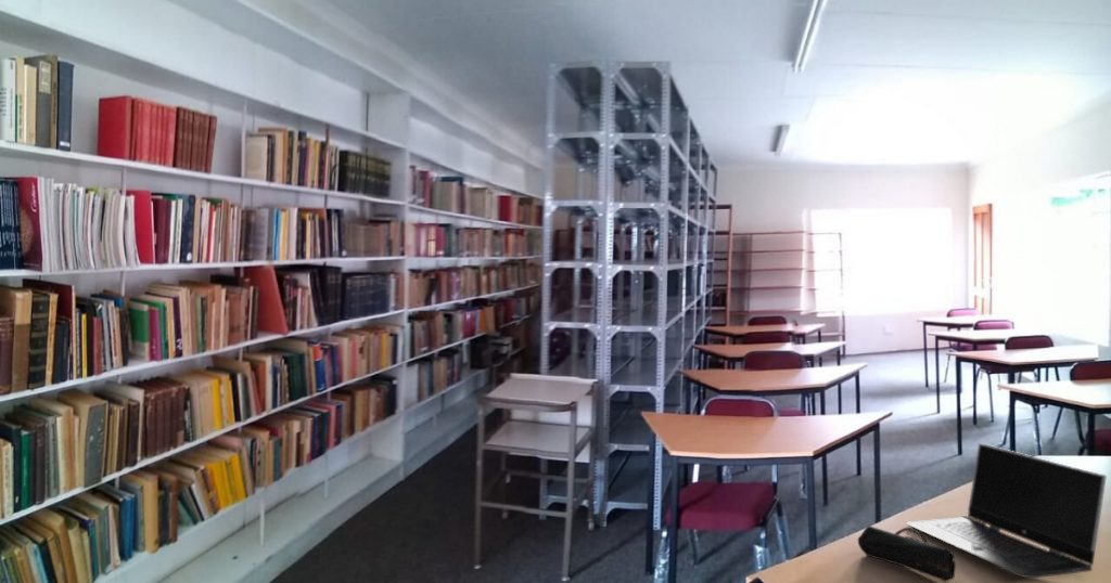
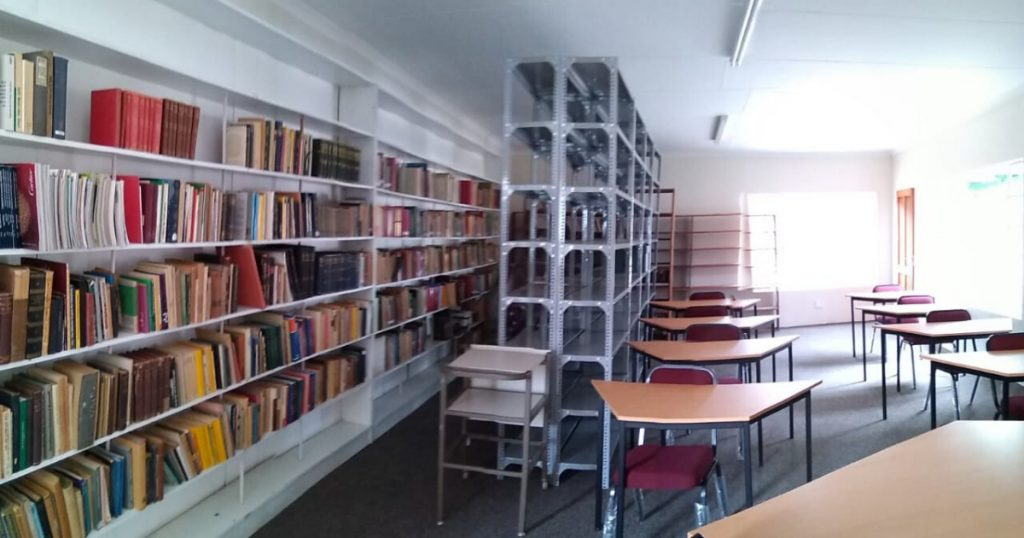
- laptop computer (997, 503)
- pencil case (906, 550)
